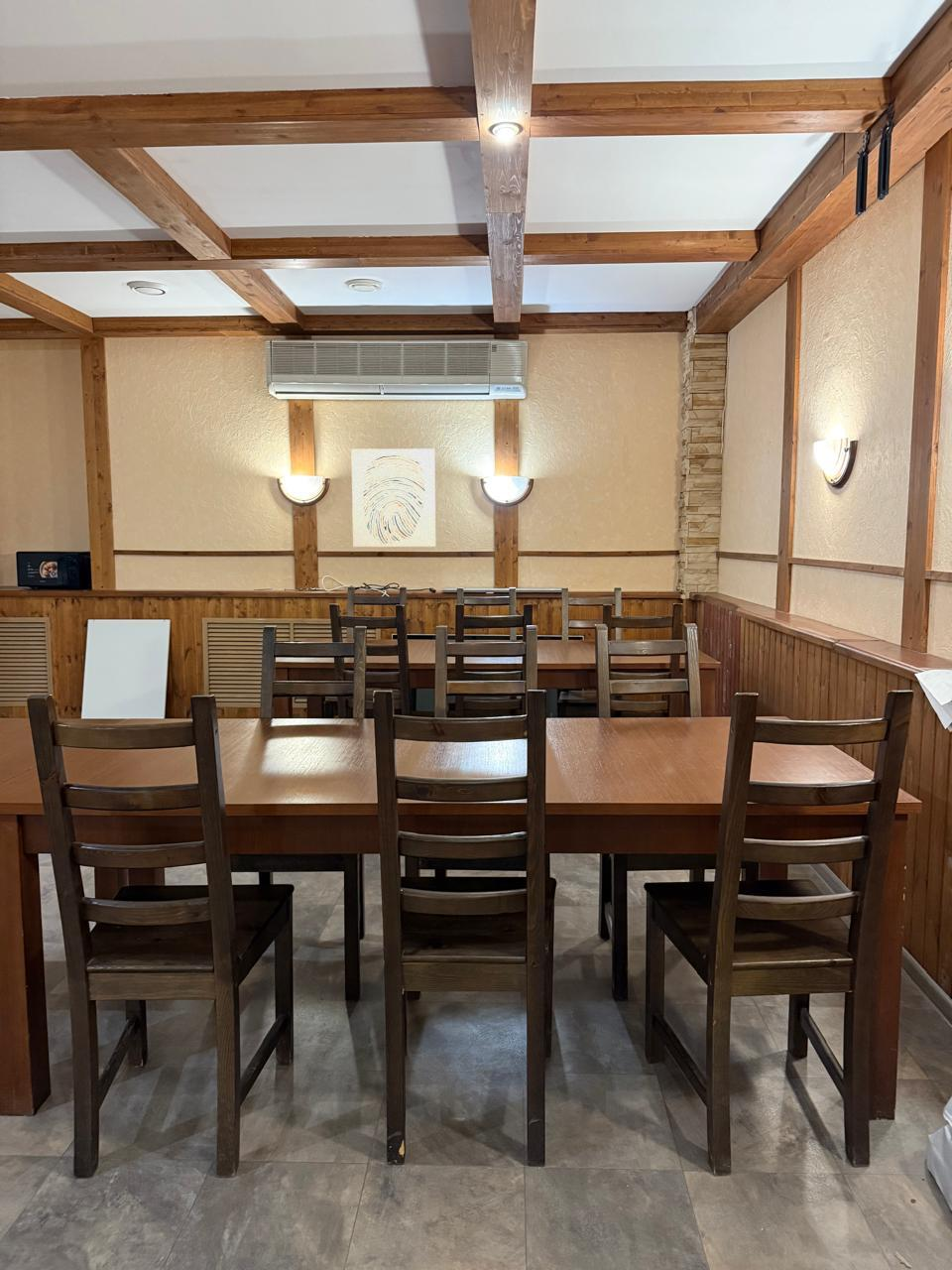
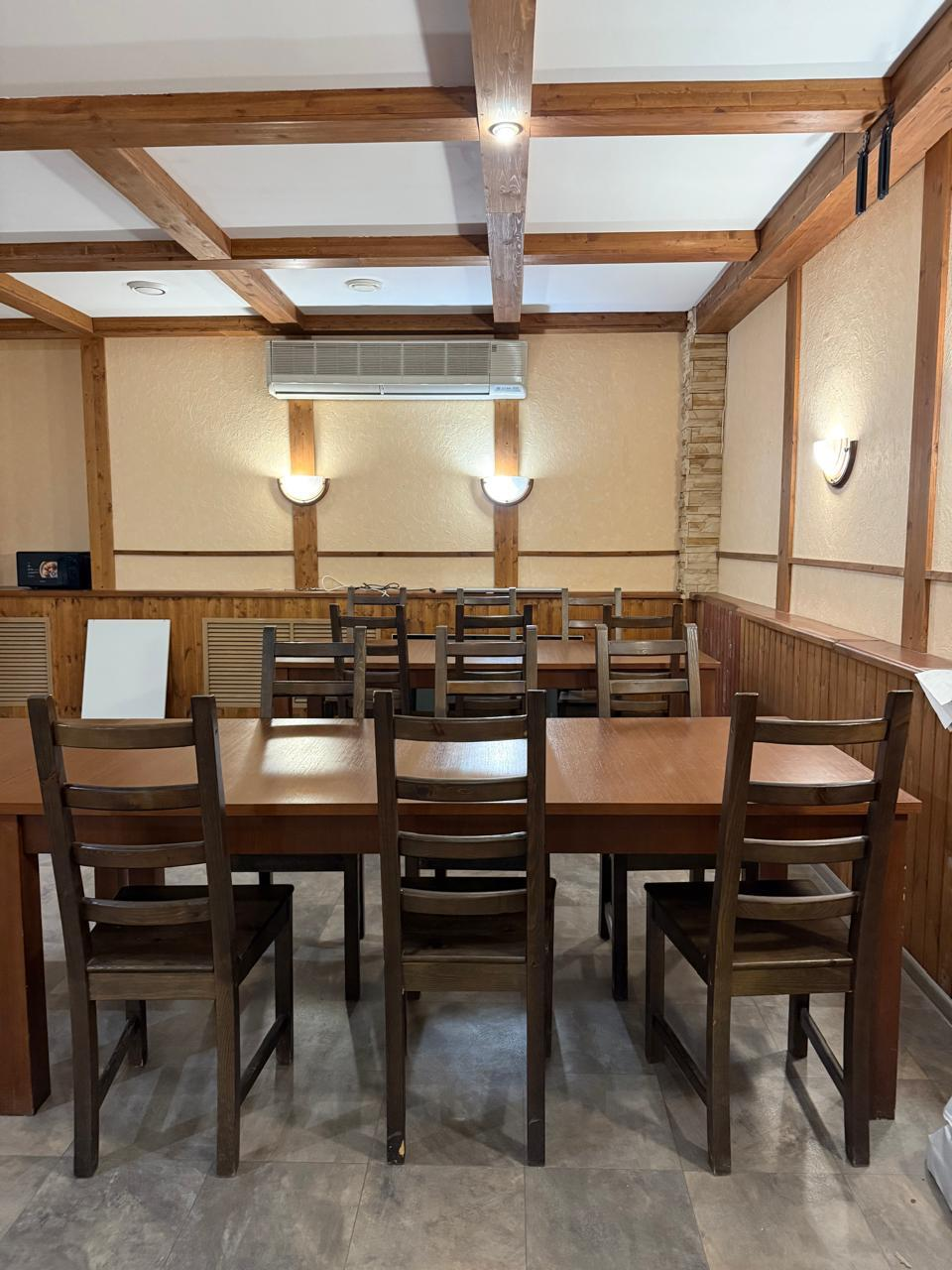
- wall art (394, 498)
